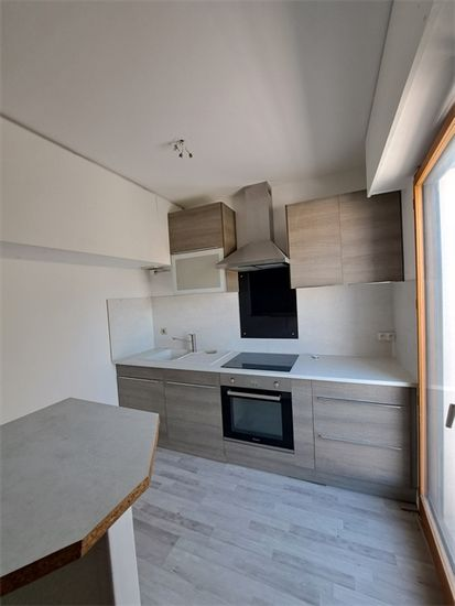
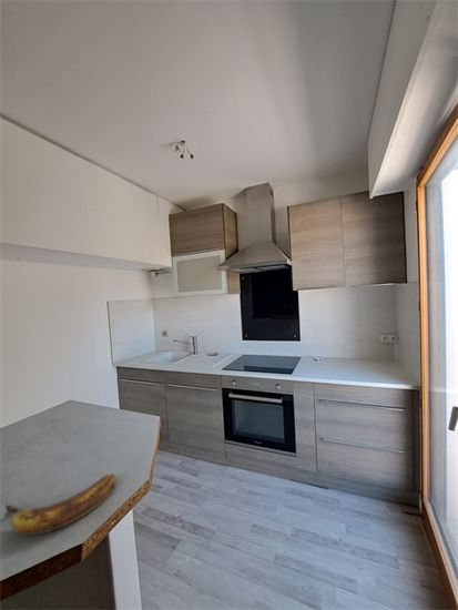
+ banana (63, 500)
